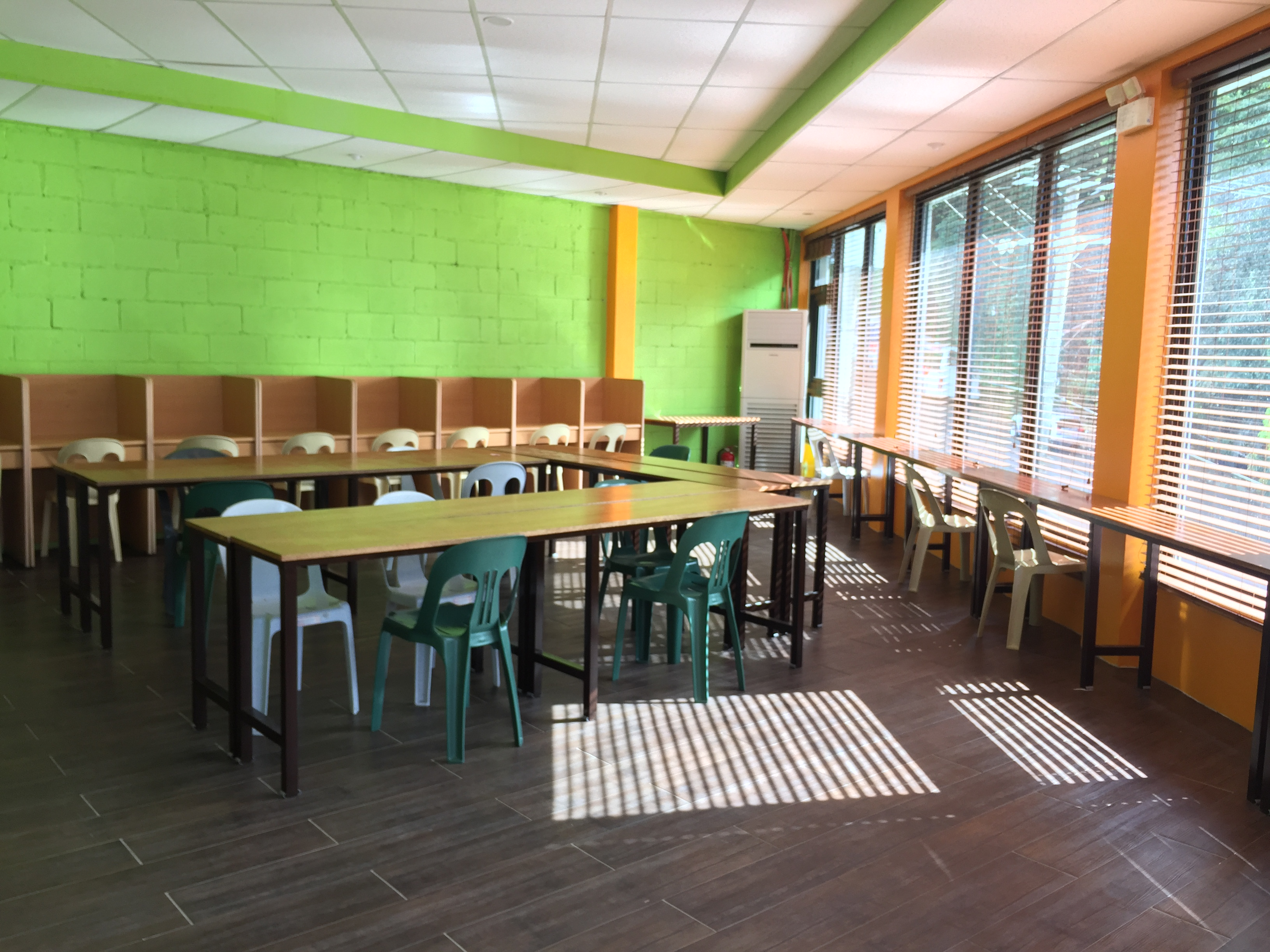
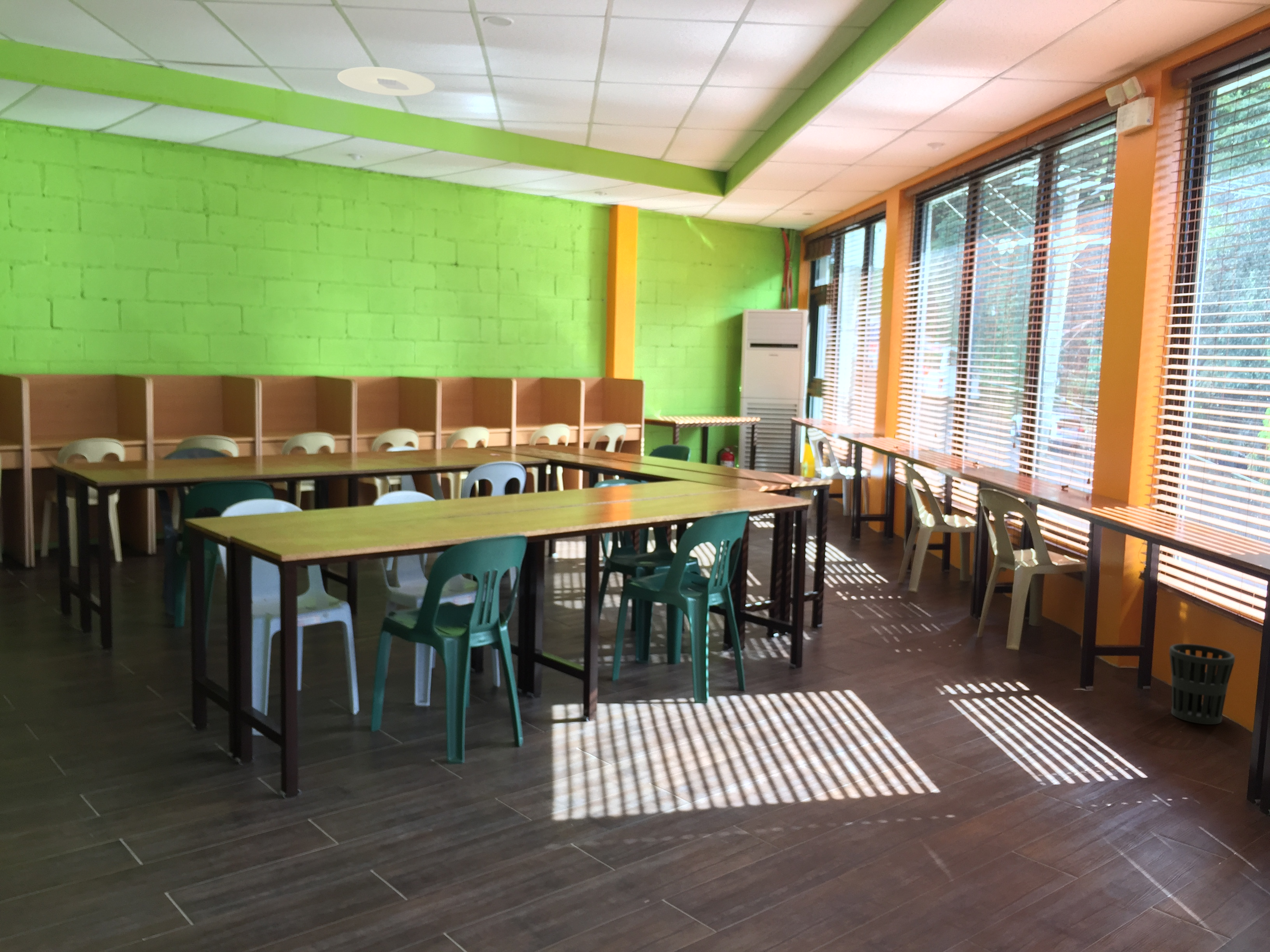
+ ceiling light (387, 77)
+ wastebasket (1199, 684)
